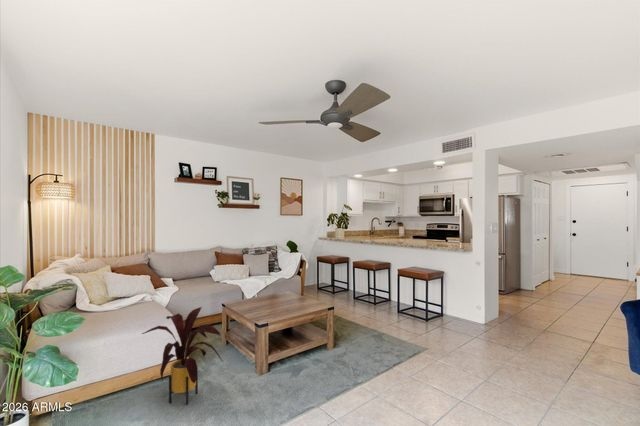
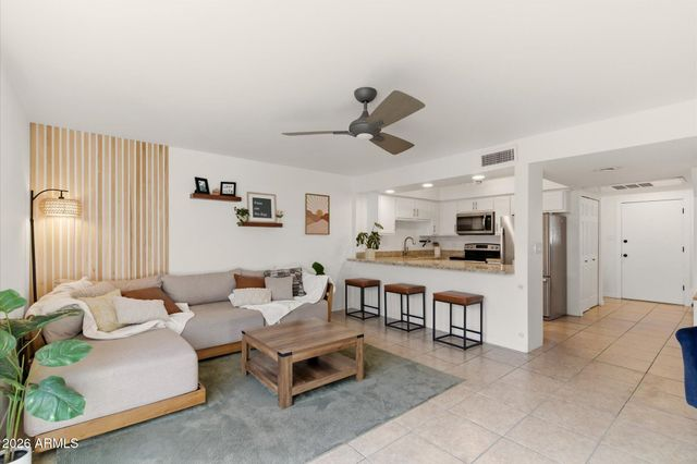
- house plant (181, 356)
